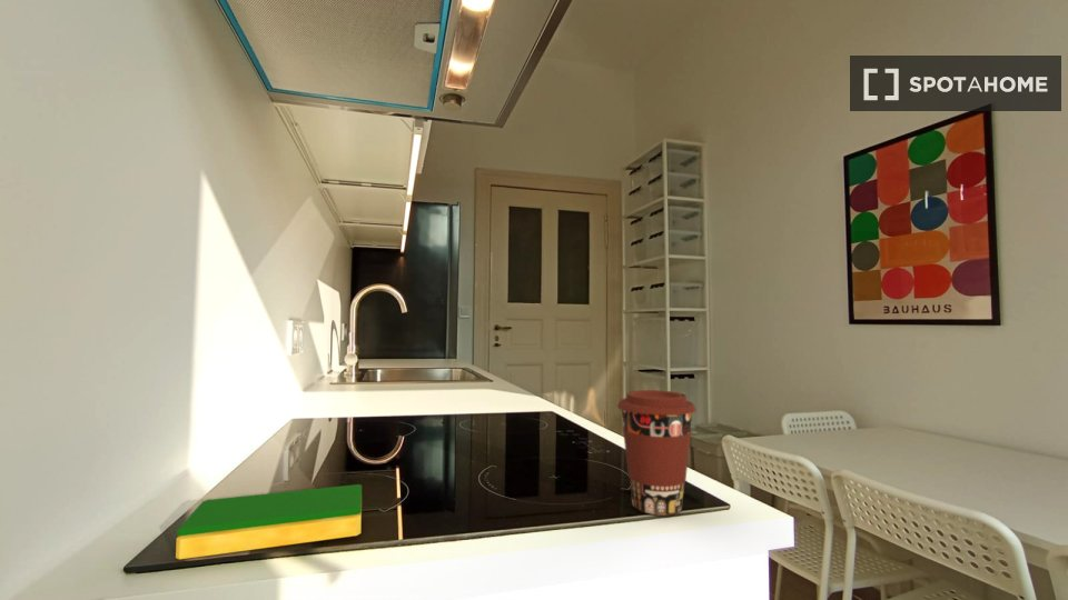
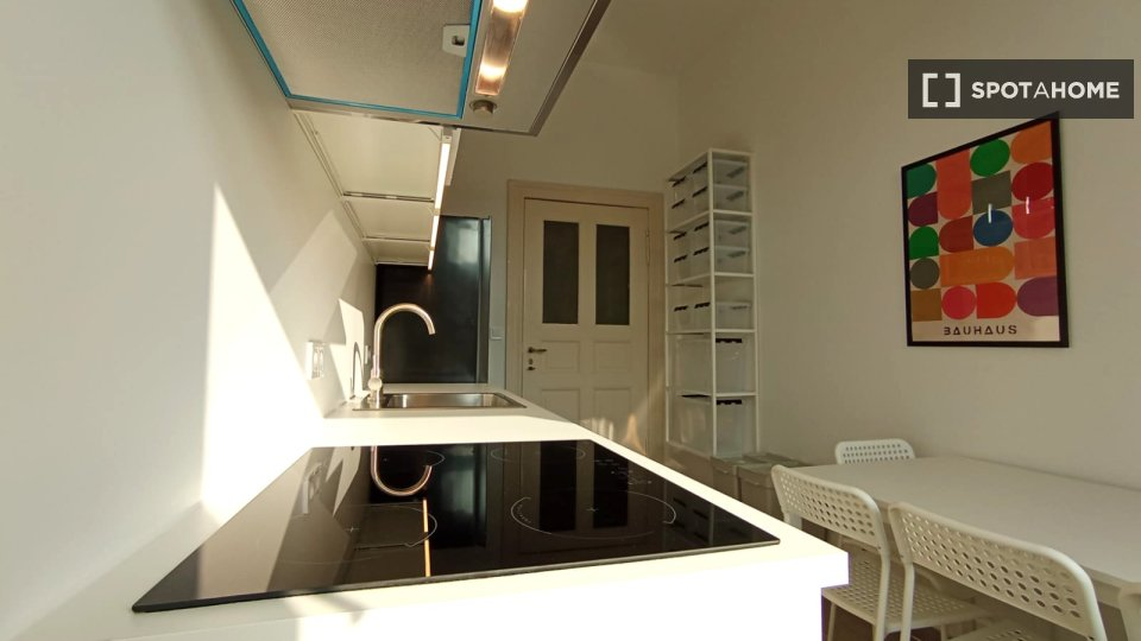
- coffee cup (656, 449)
- dish sponge (279, 517)
